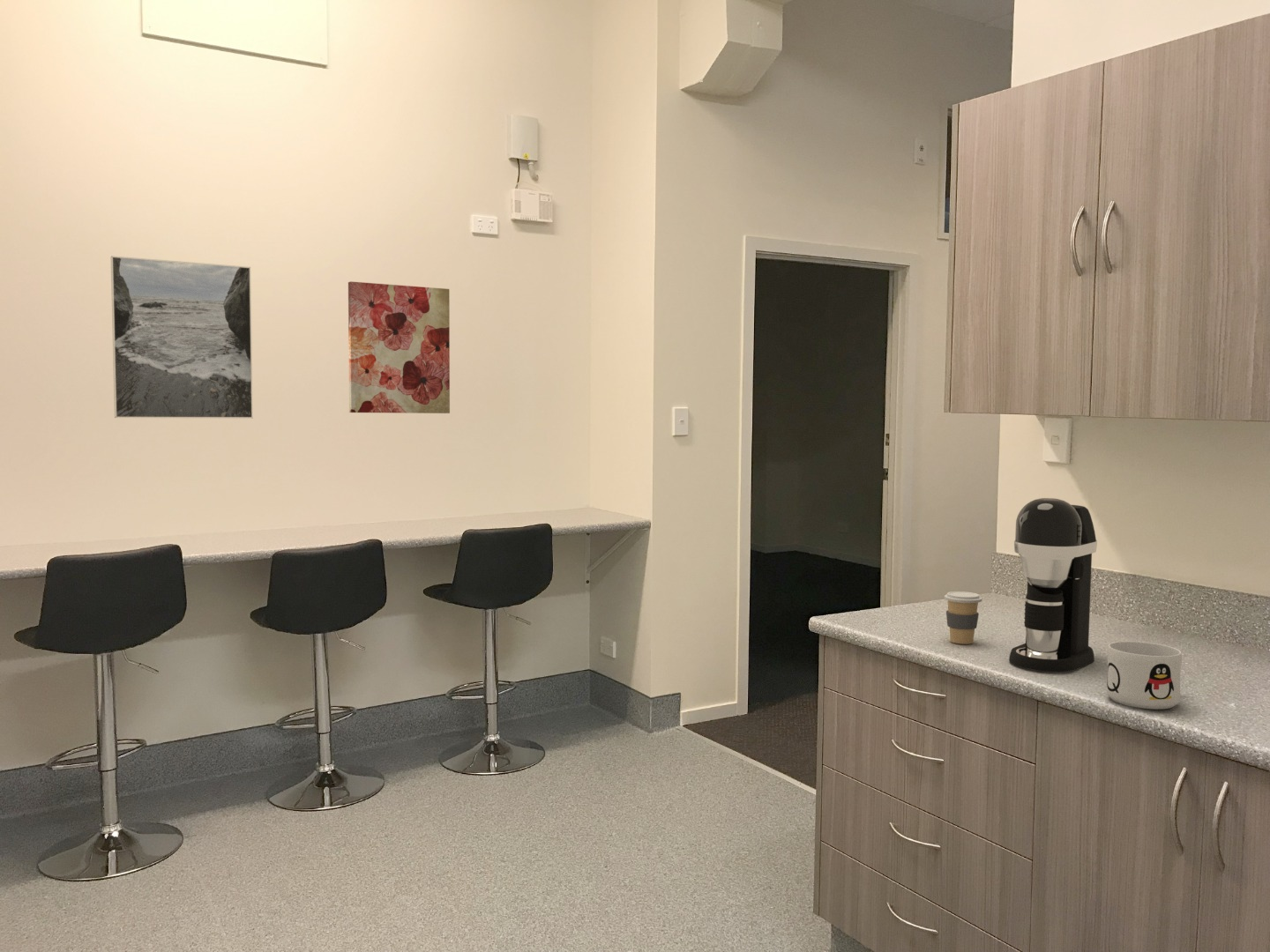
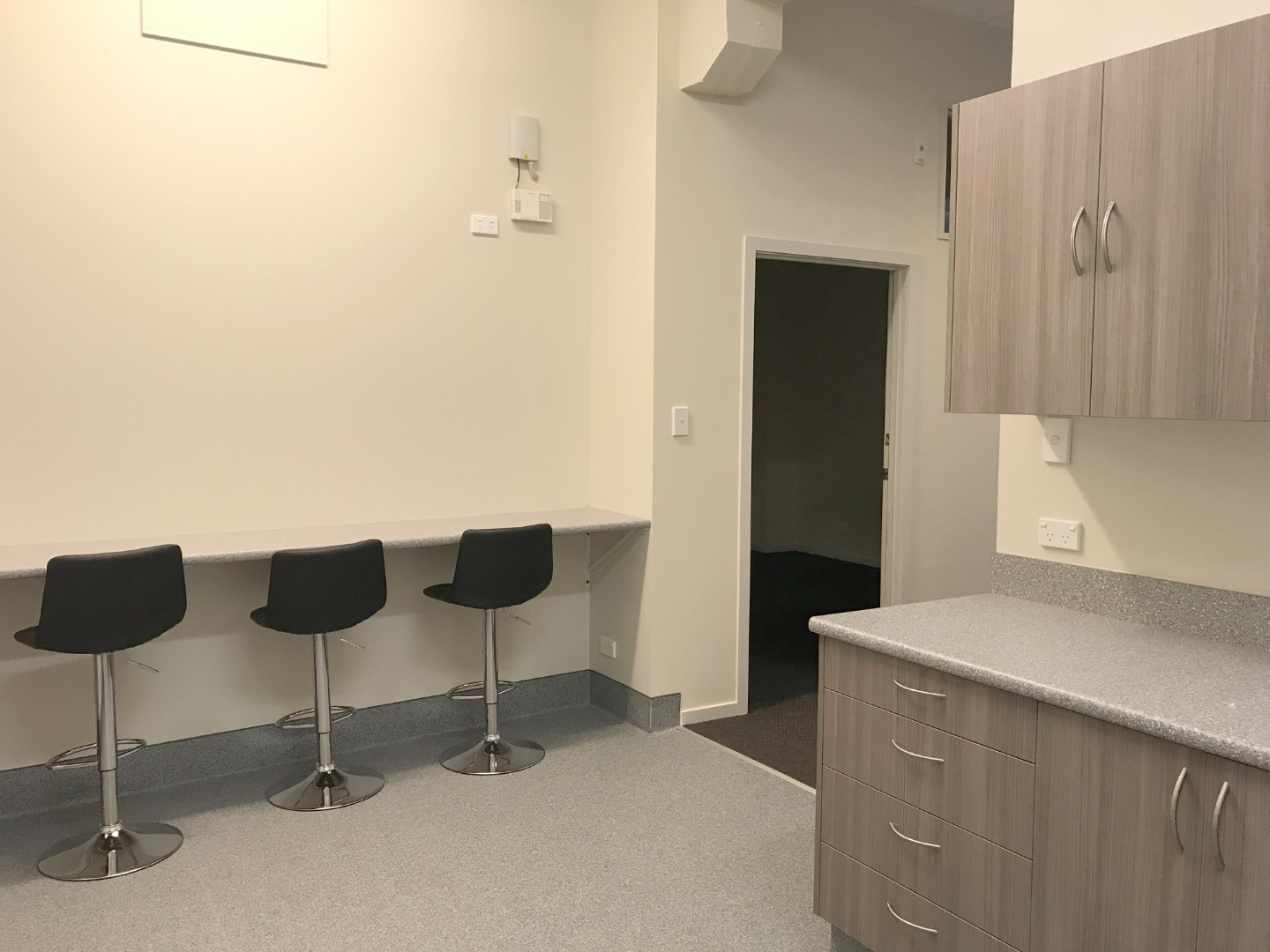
- coffee maker (1054, 579)
- coffee cup (962, 617)
- mug (1150, 673)
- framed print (183, 340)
- wall art (400, 349)
